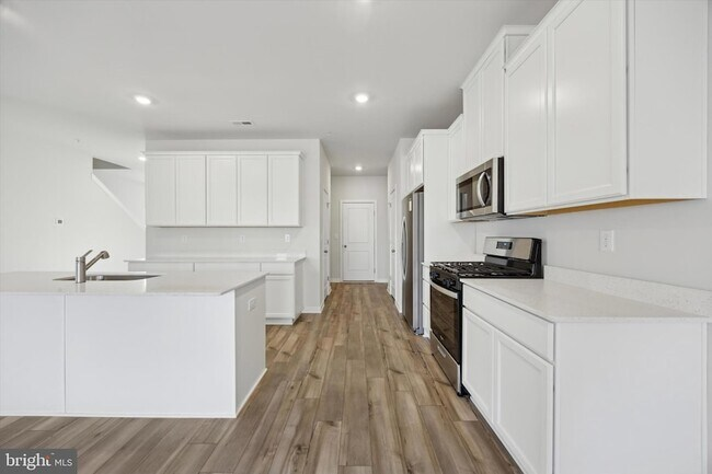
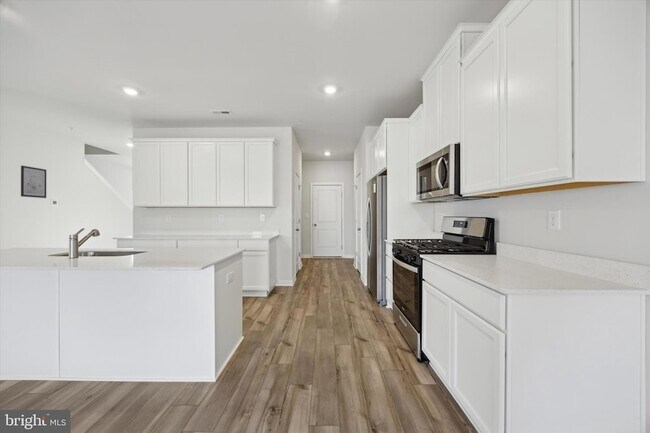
+ wall art (34, 182)
